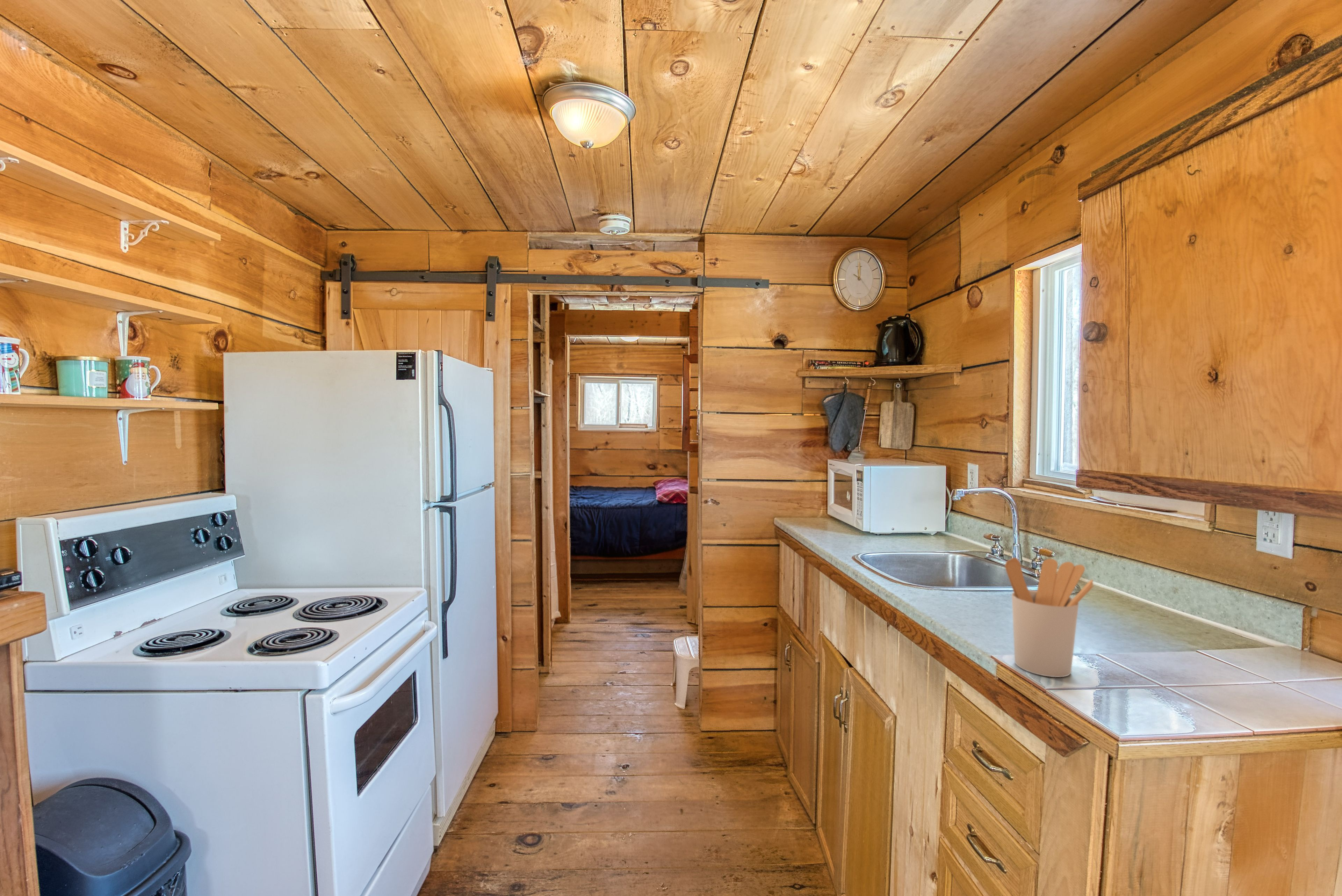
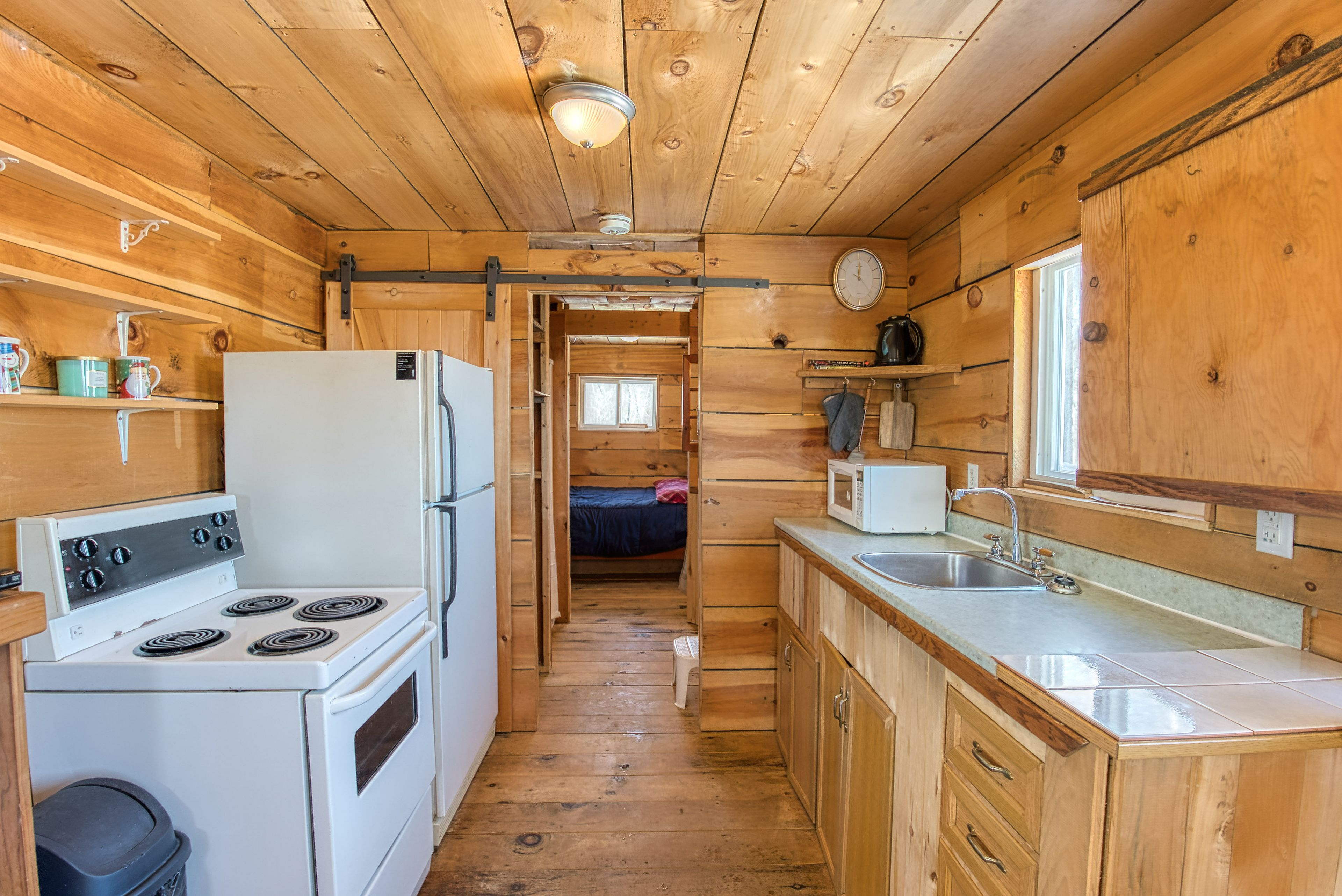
- utensil holder (1049, 613)
